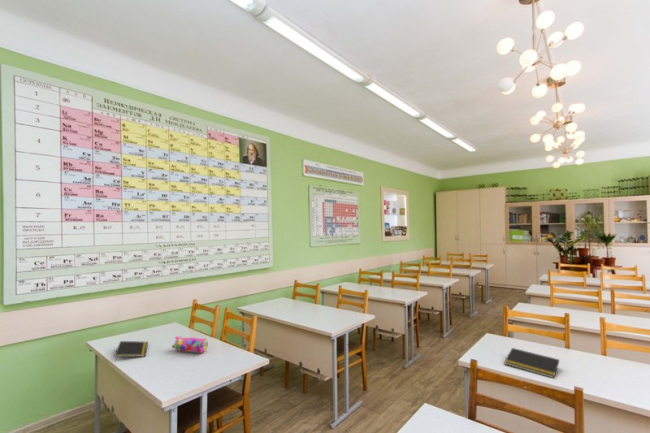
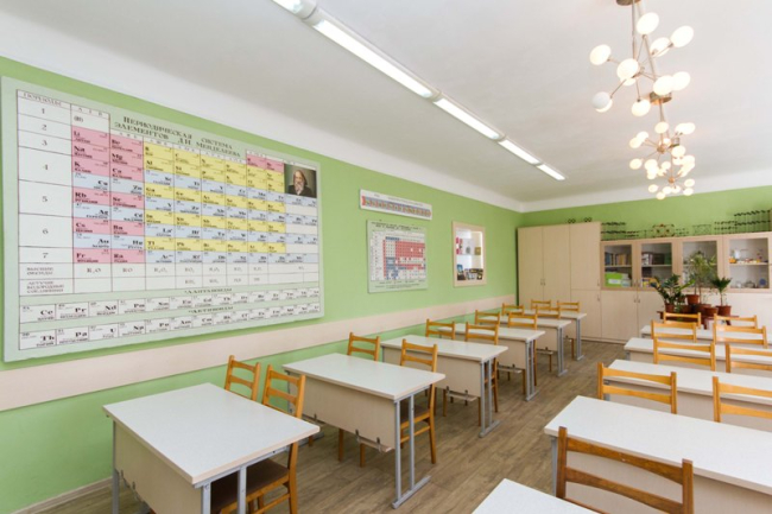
- notepad (132, 348)
- pencil case (190, 344)
- notepad (531, 361)
